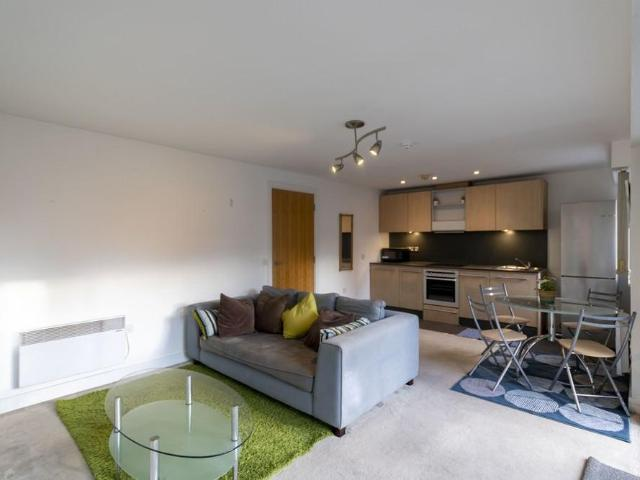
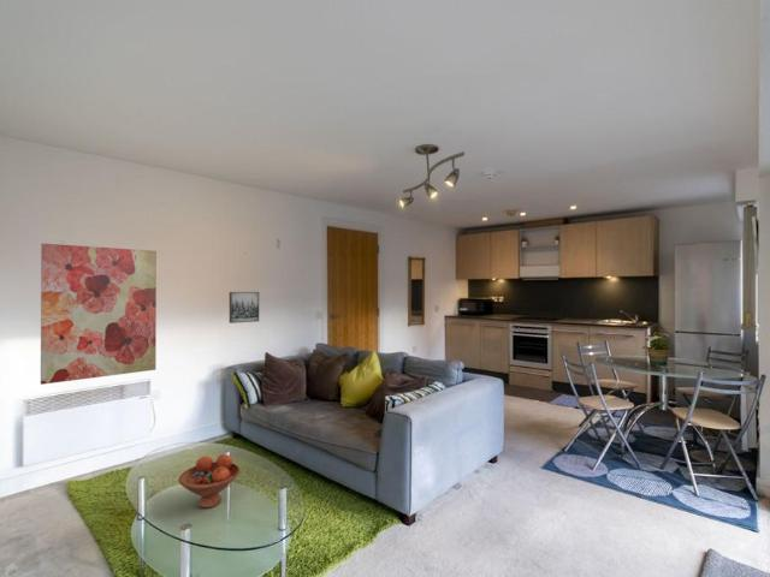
+ fruit bowl (209, 482)
+ wall art (102, 311)
+ wall art (244, 307)
